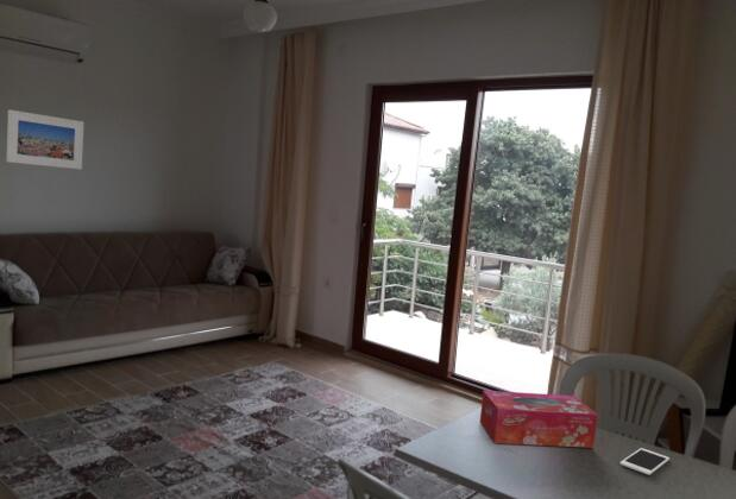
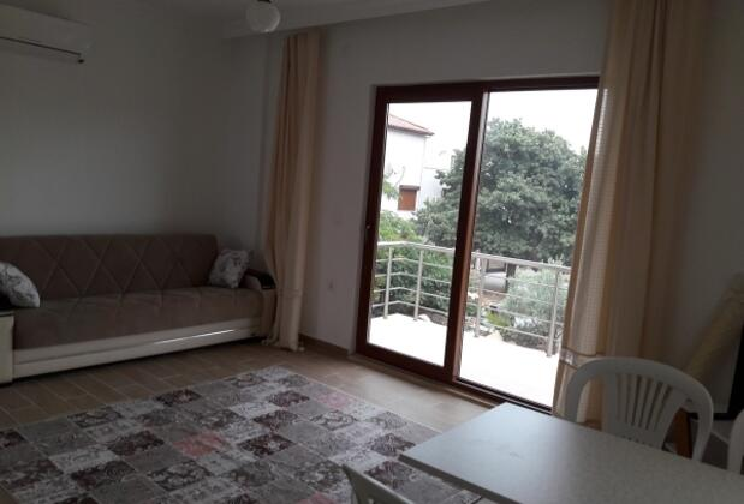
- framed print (46, 140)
- cell phone (644, 461)
- tissue box (536, 417)
